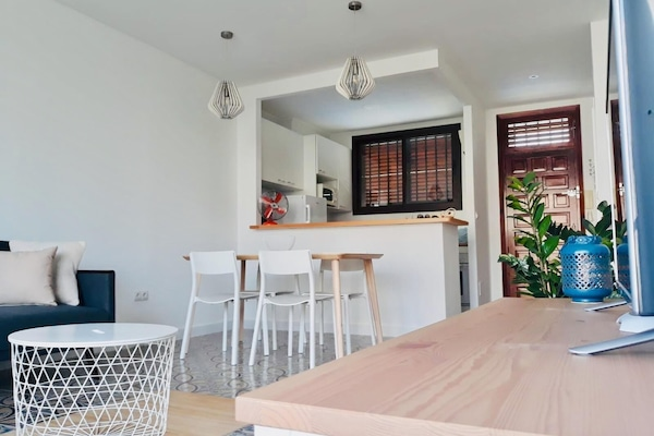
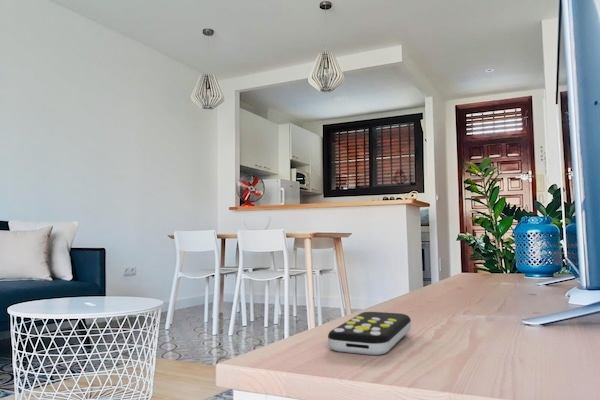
+ remote control (372, 330)
